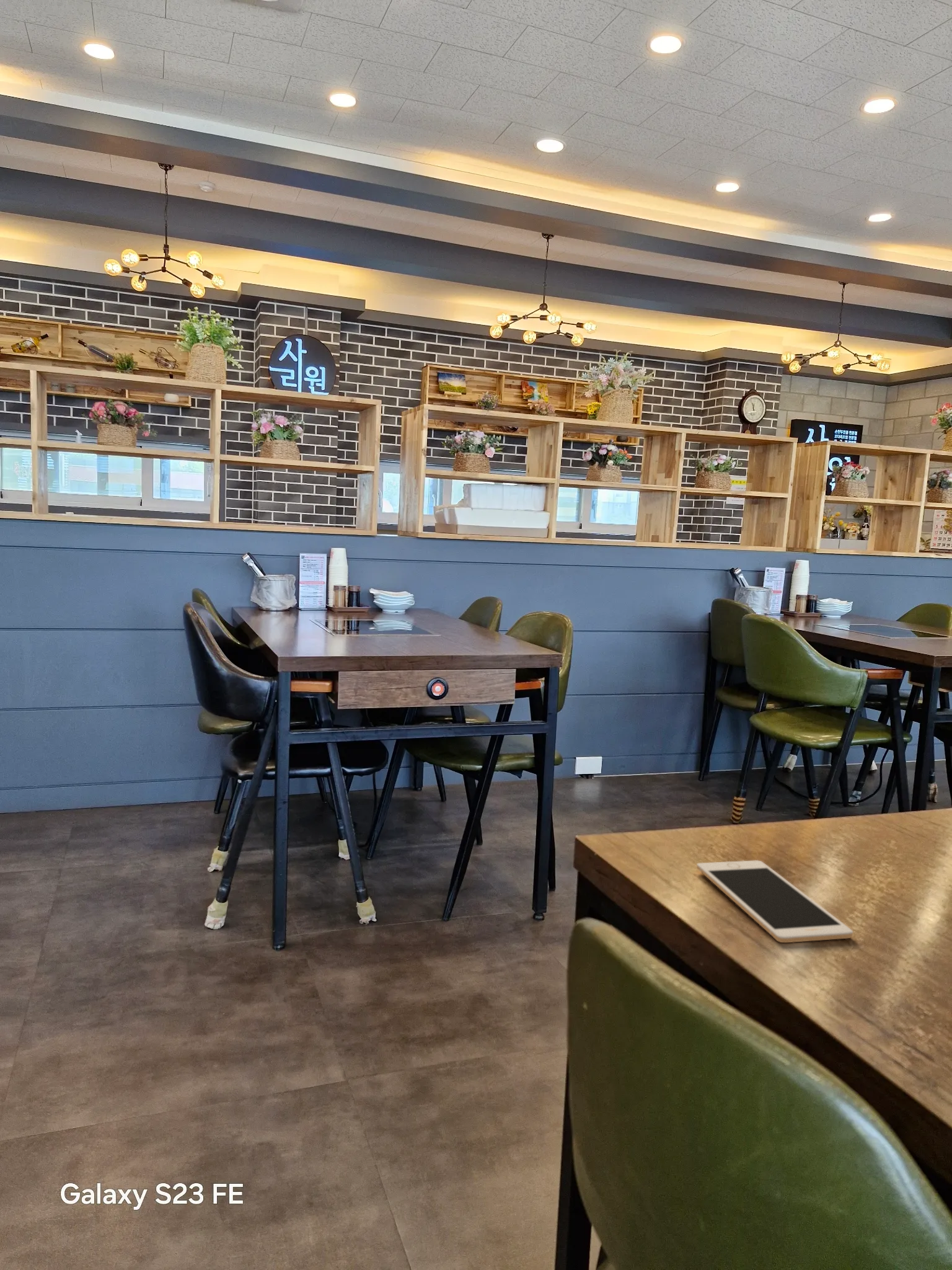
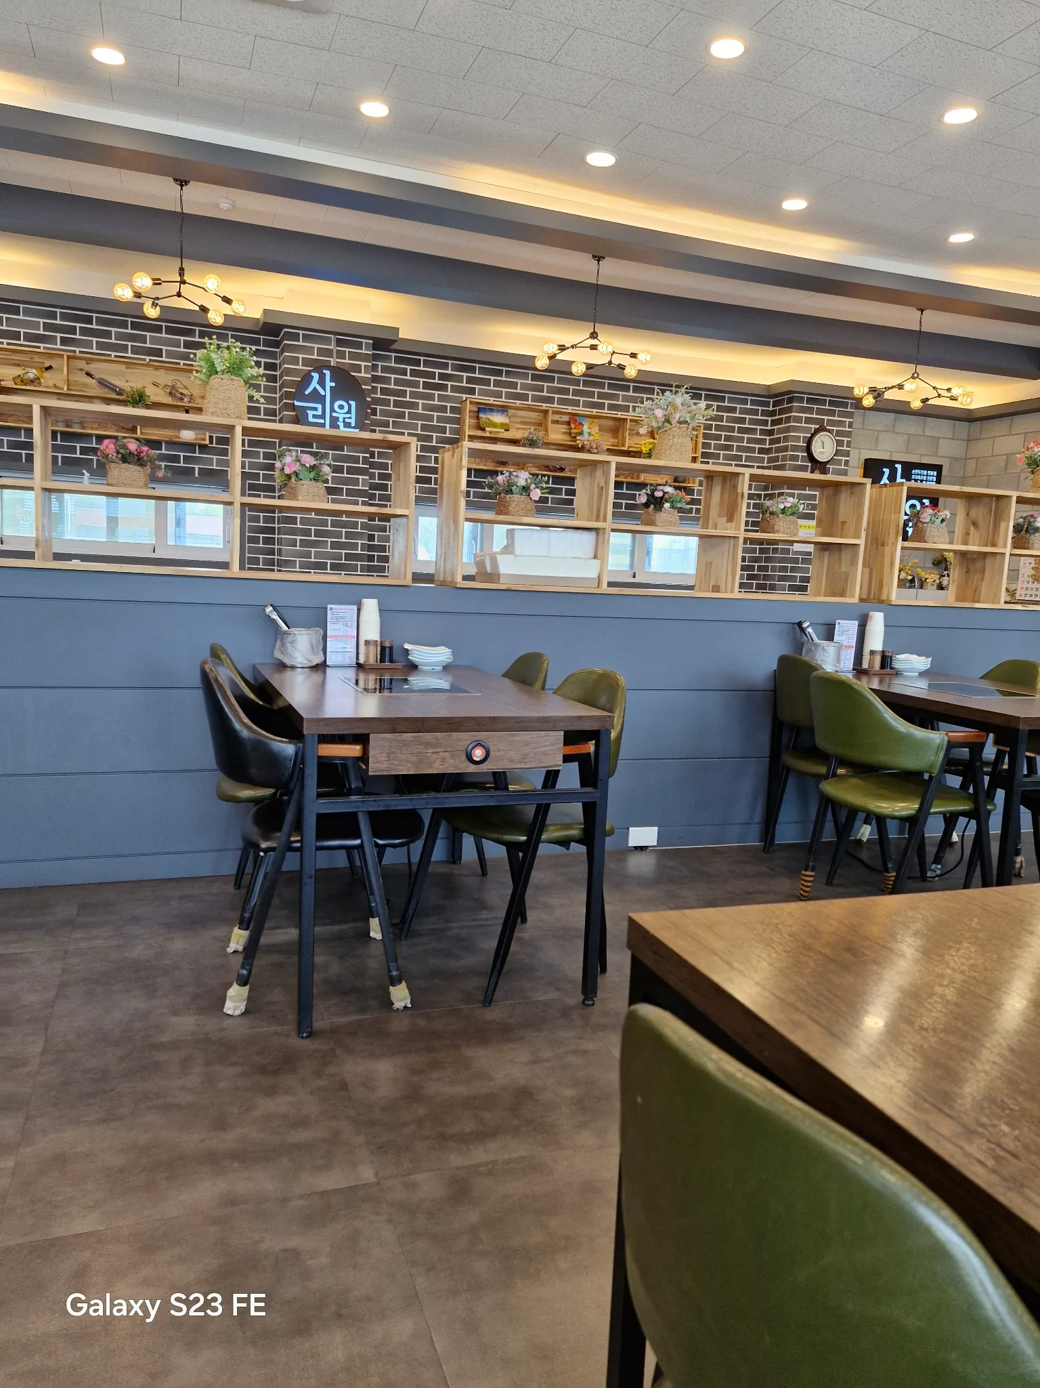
- cell phone (769, 897)
